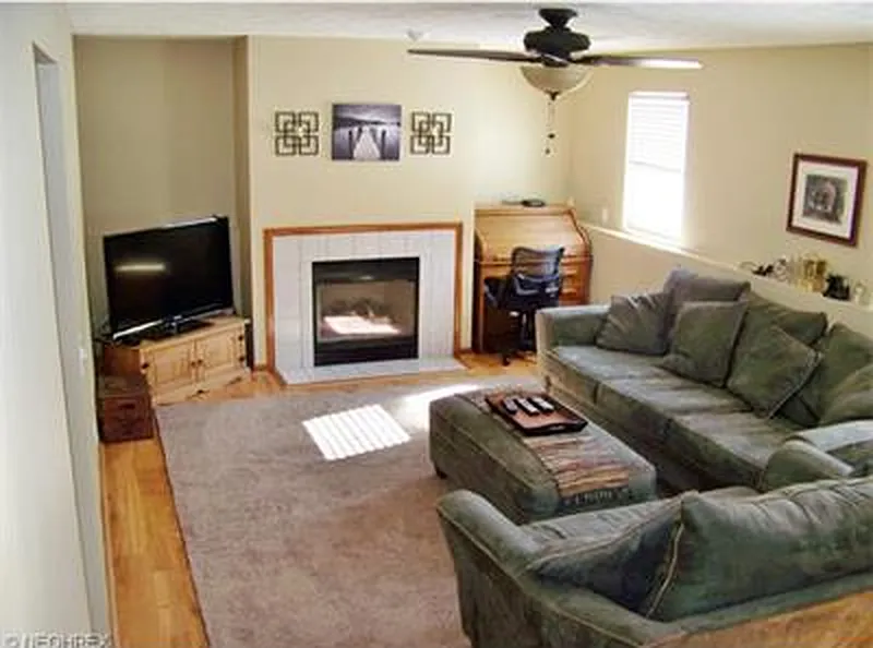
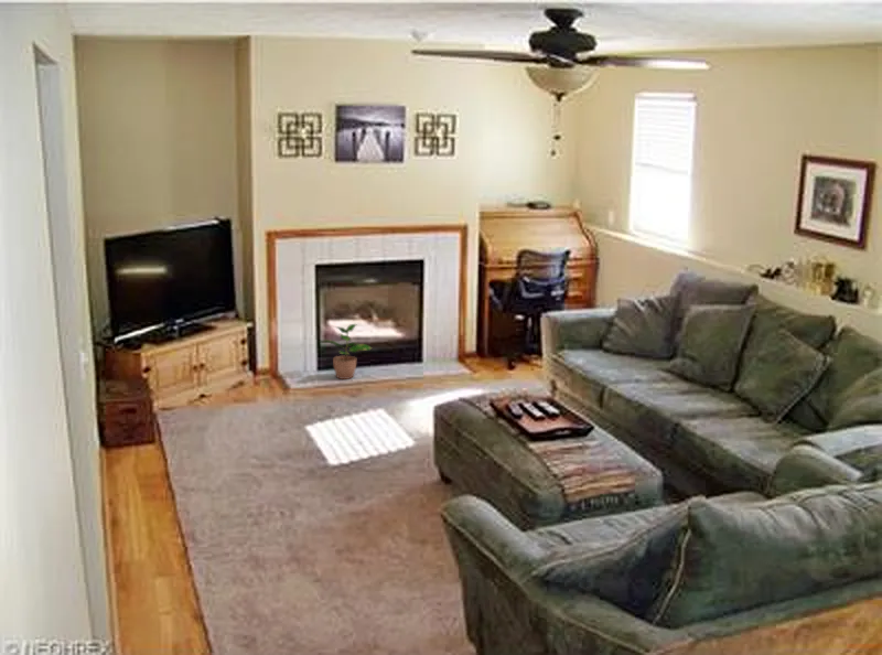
+ potted plant (345, 350)
